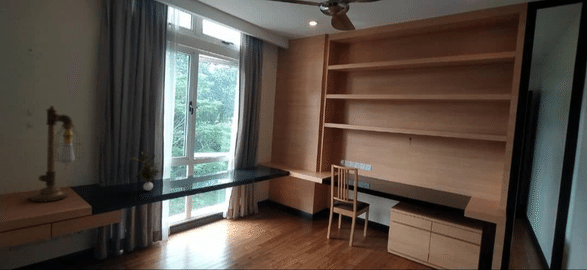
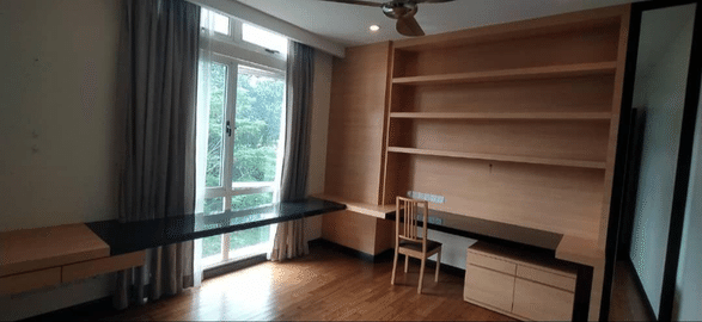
- desk lamp (61, 152)
- potted plant (145, 170)
